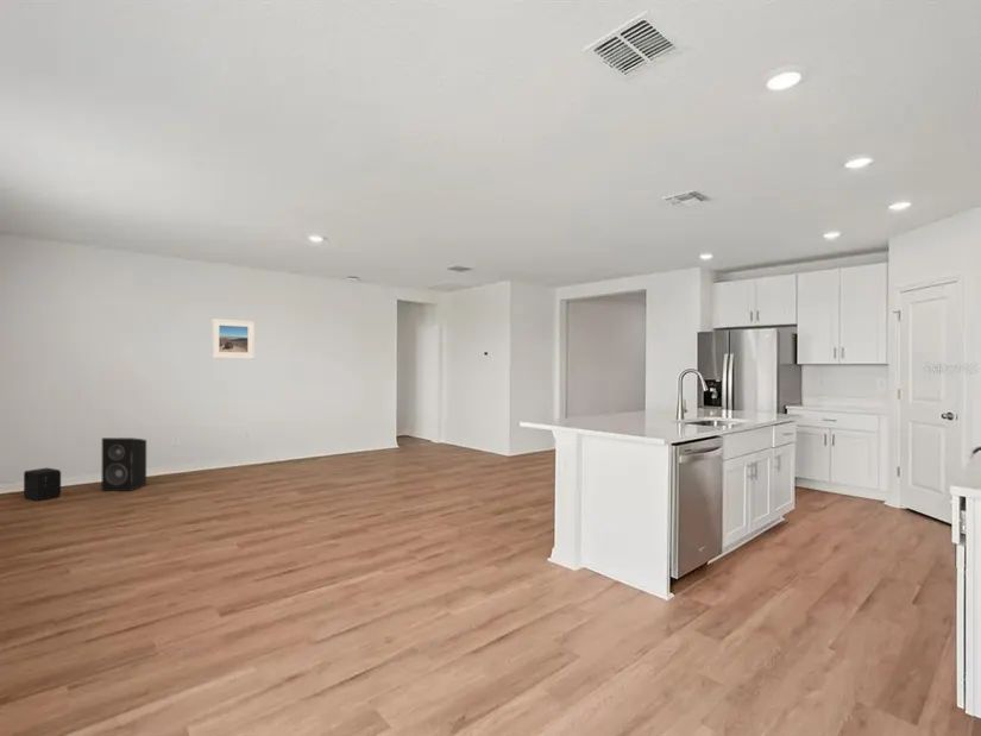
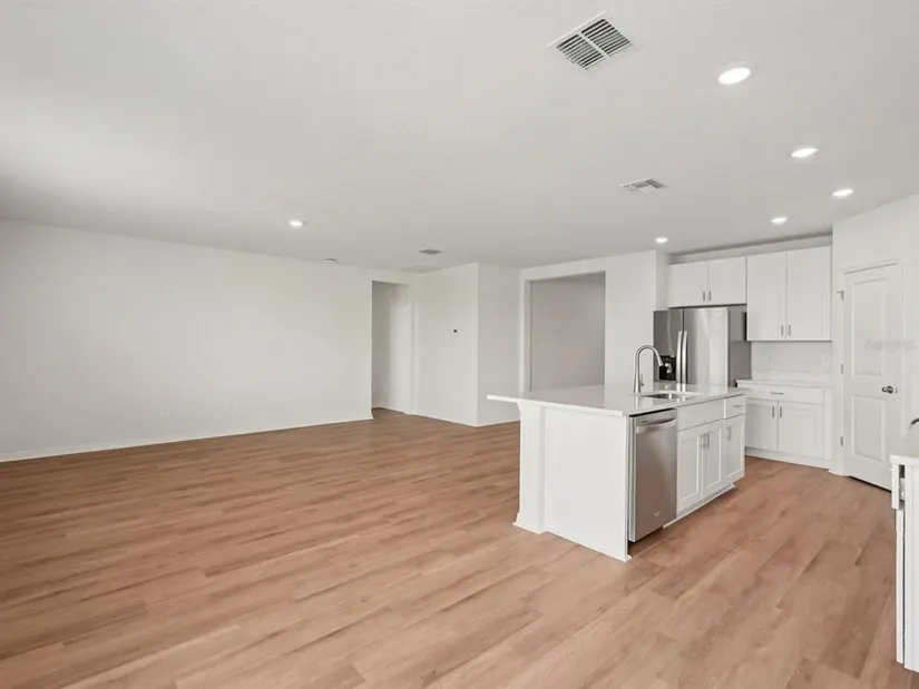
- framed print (233, 339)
- air purifier (43, 483)
- speaker (126, 461)
